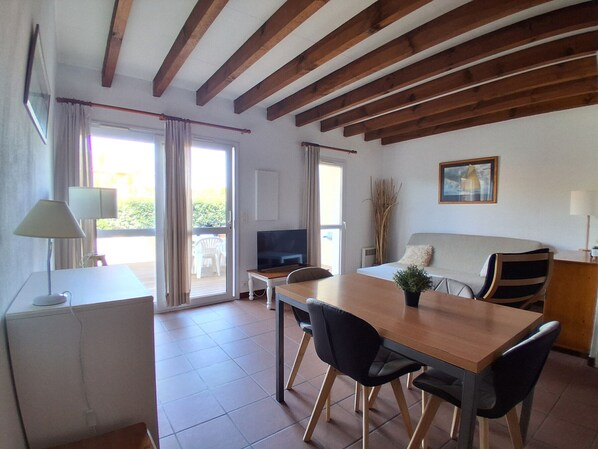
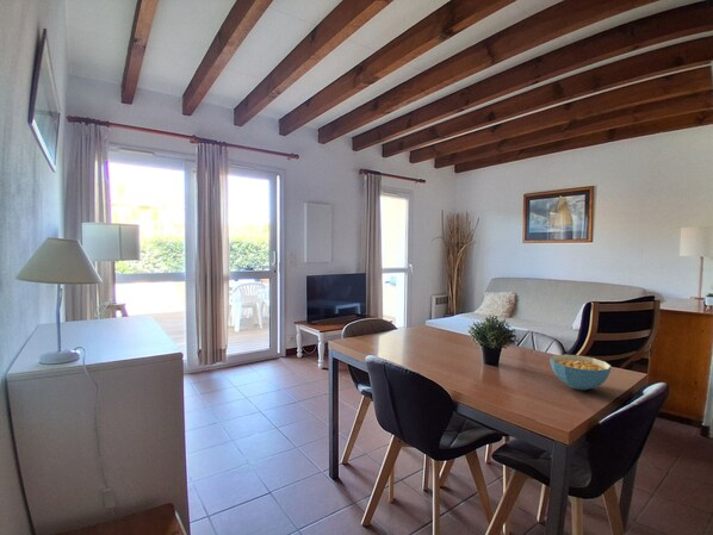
+ cereal bowl (578, 374)
